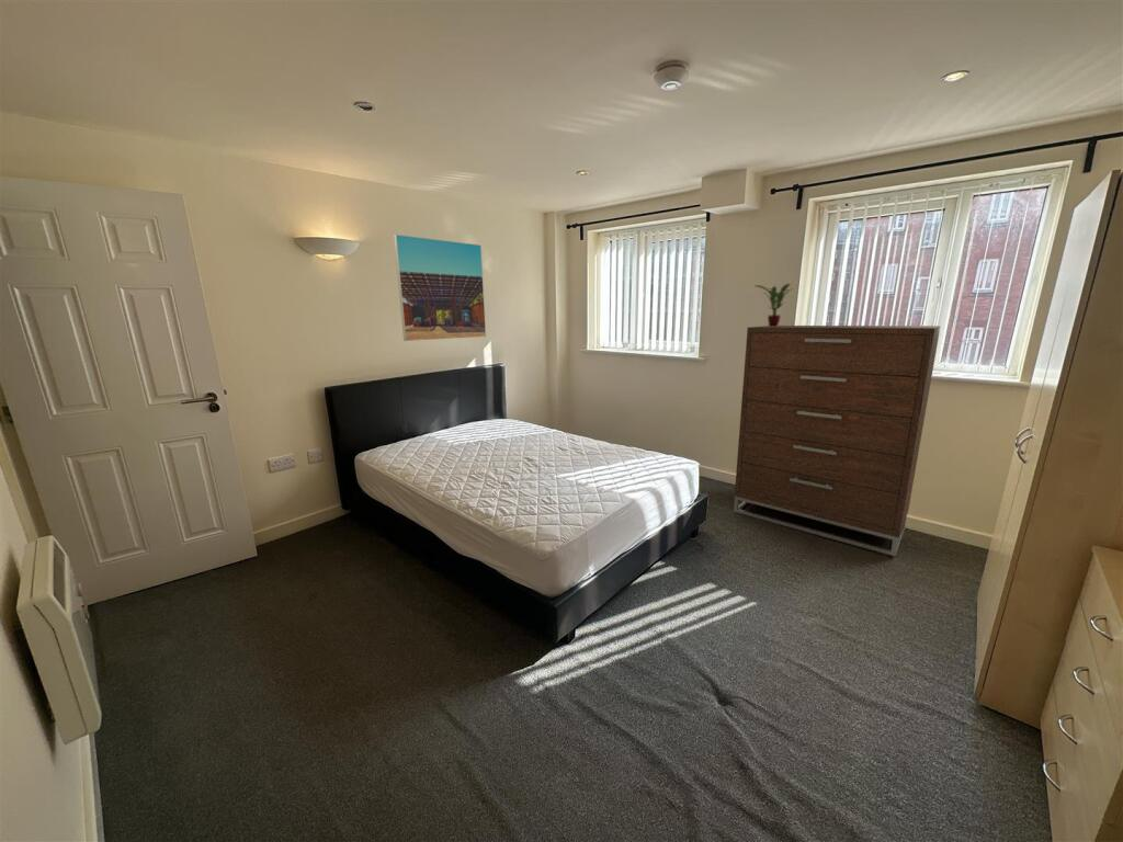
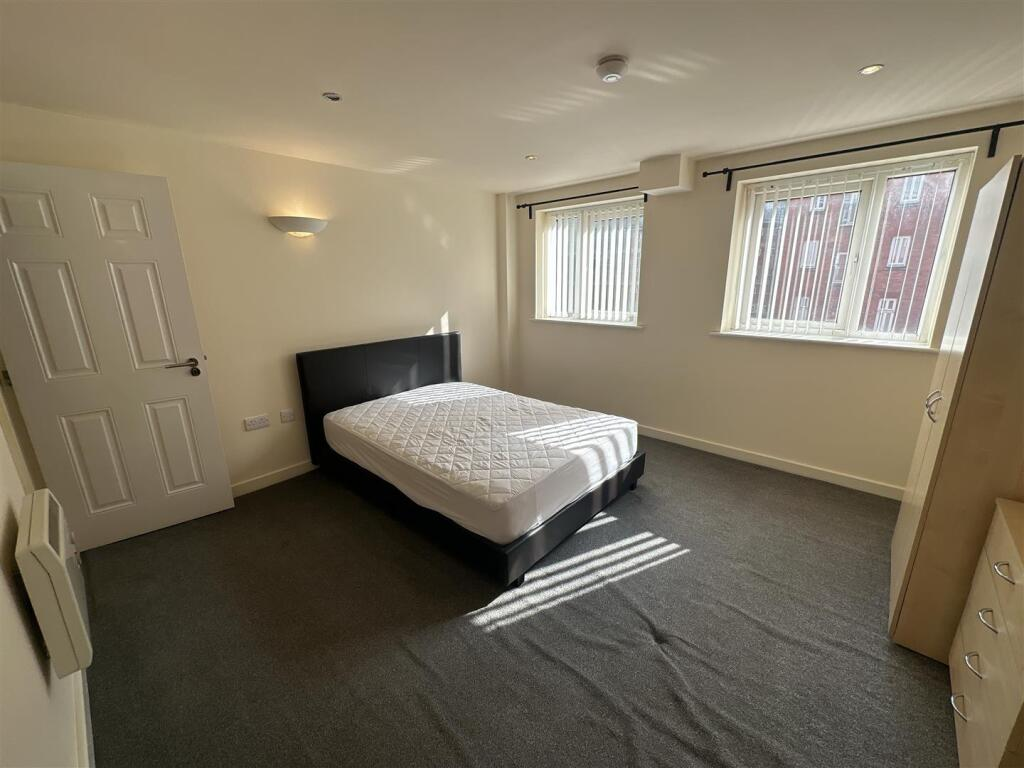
- potted plant (771, 305)
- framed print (444, 291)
- dresser (826, 428)
